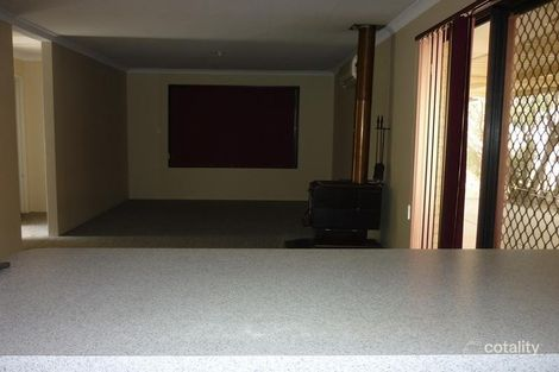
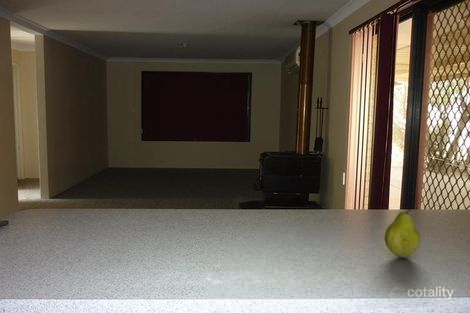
+ fruit (402, 233)
